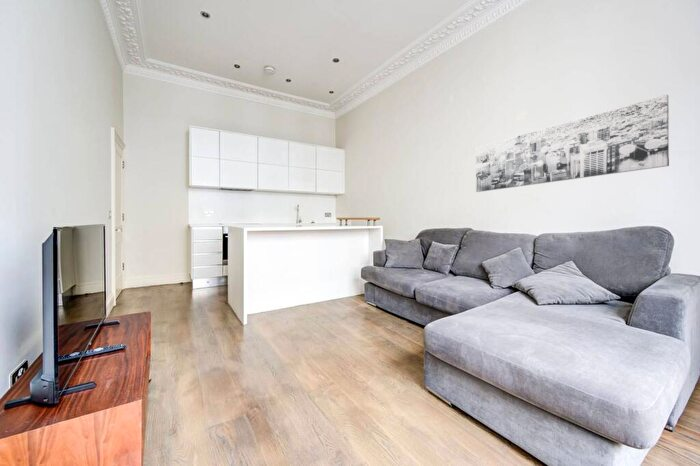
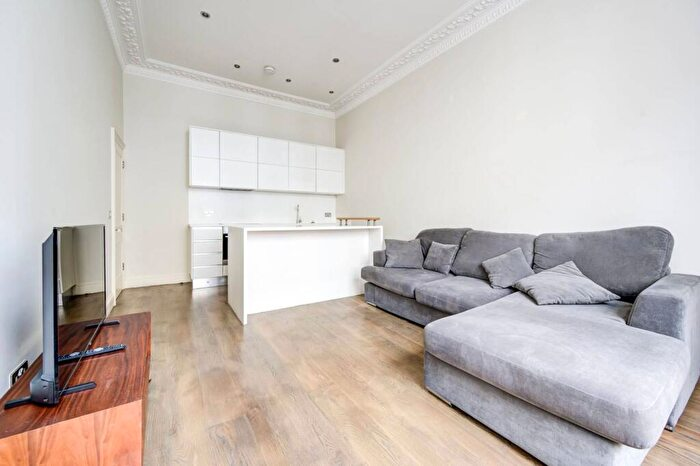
- wall art (550, 154)
